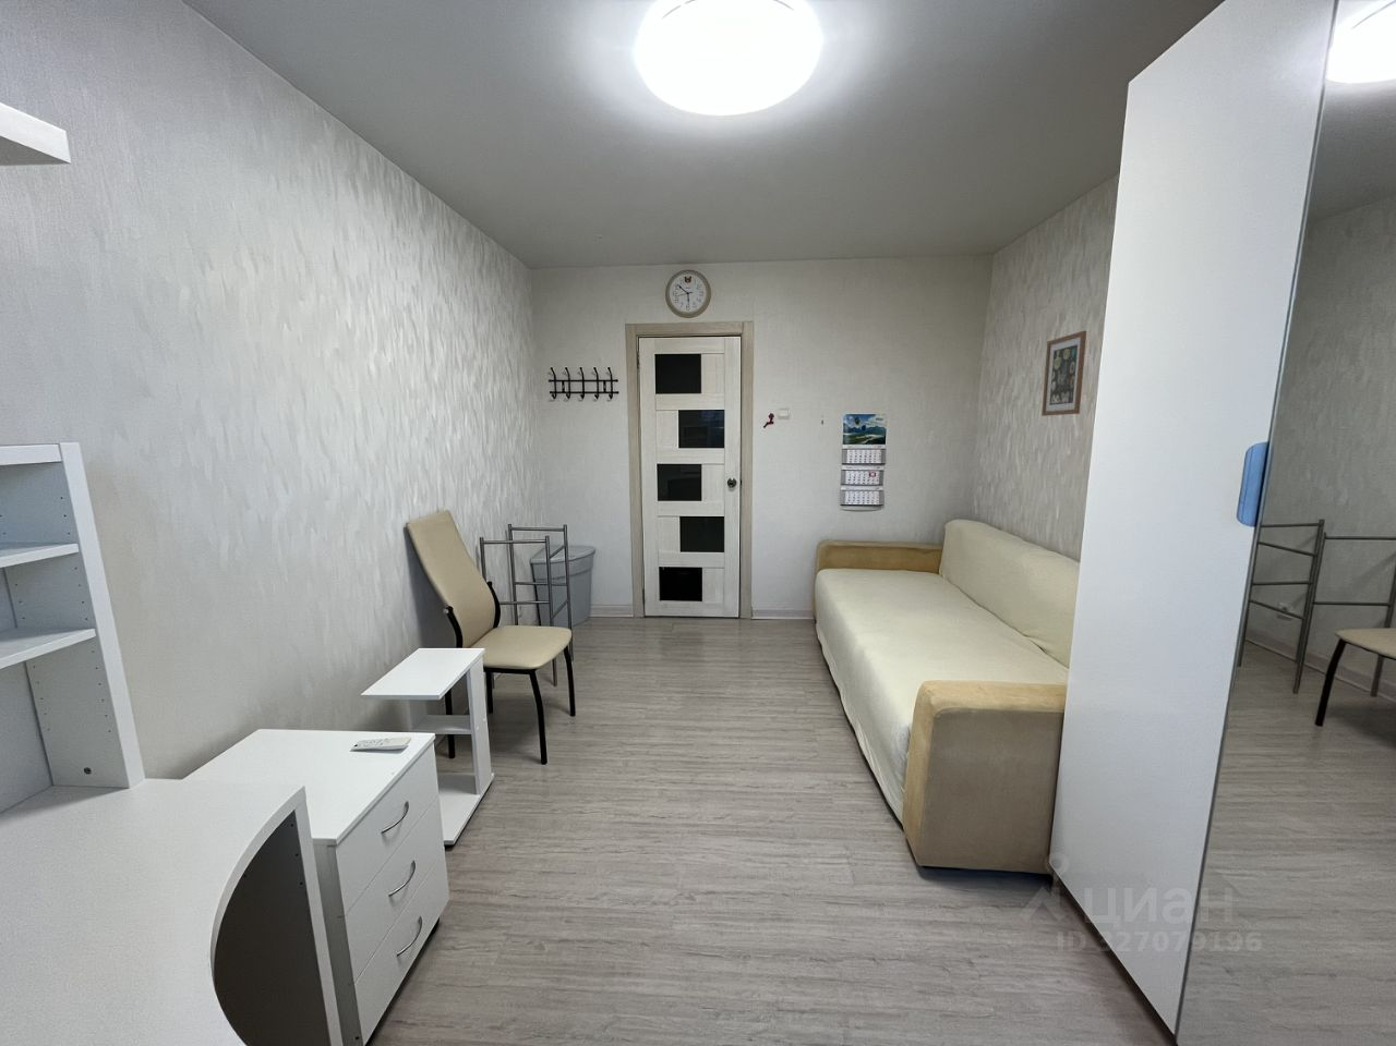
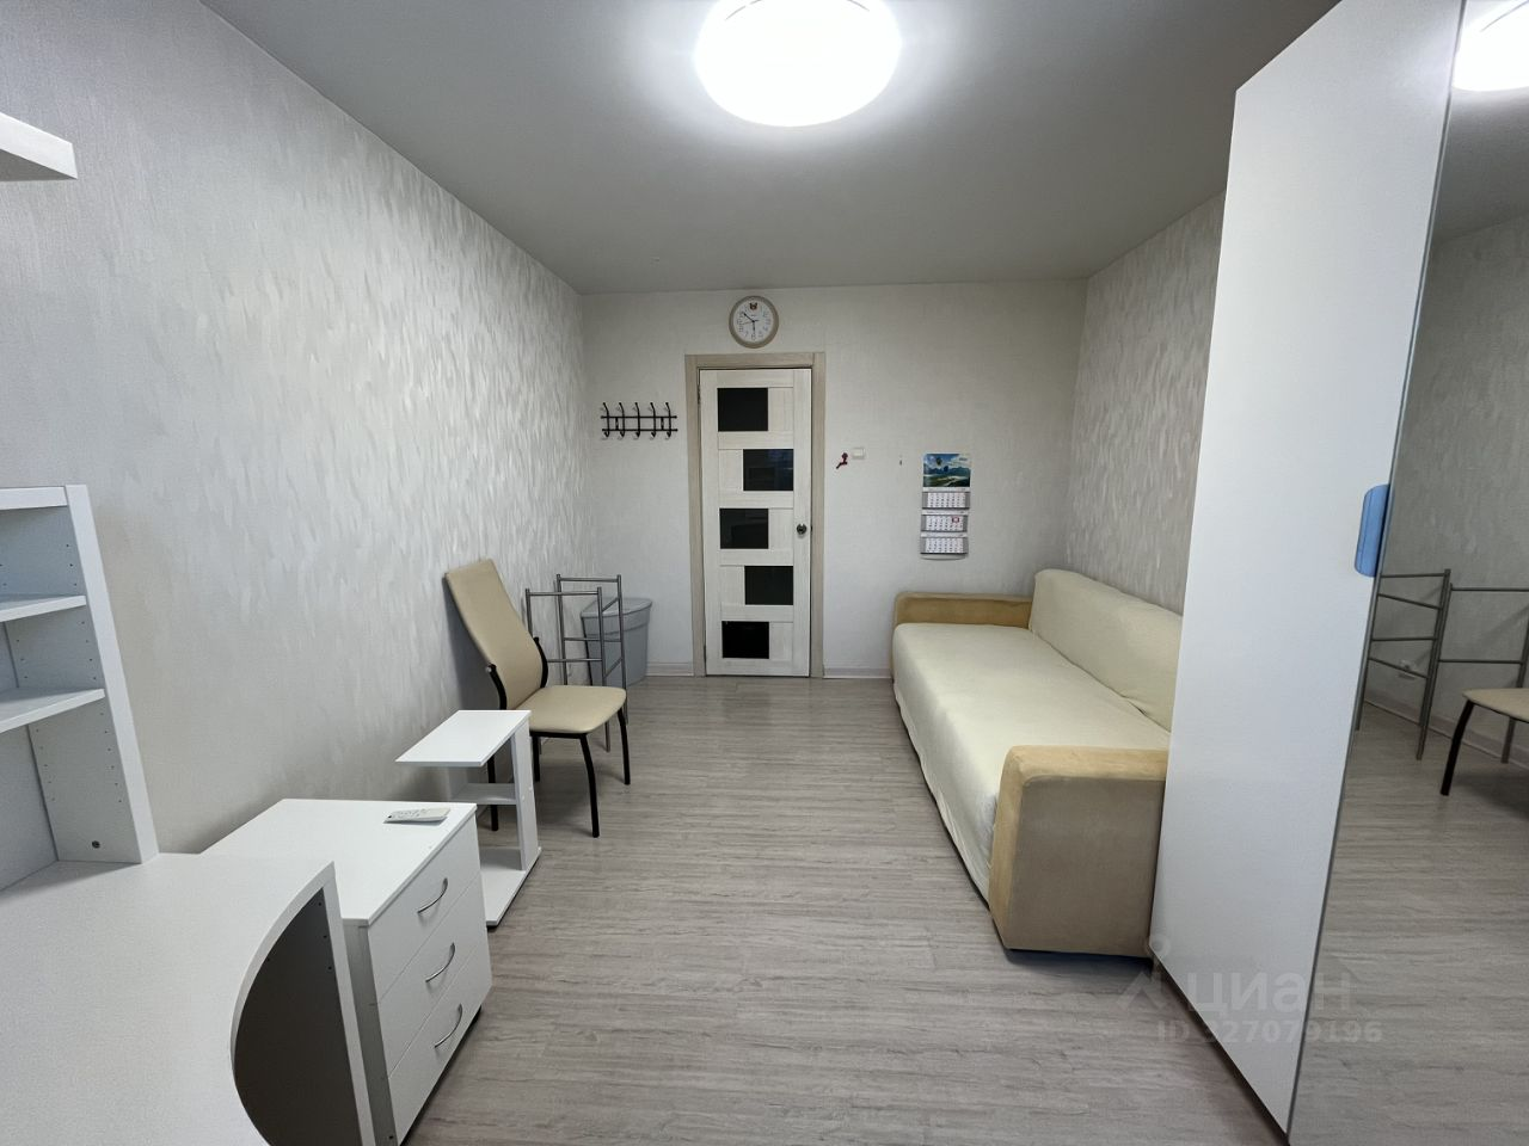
- wall art (1062, 376)
